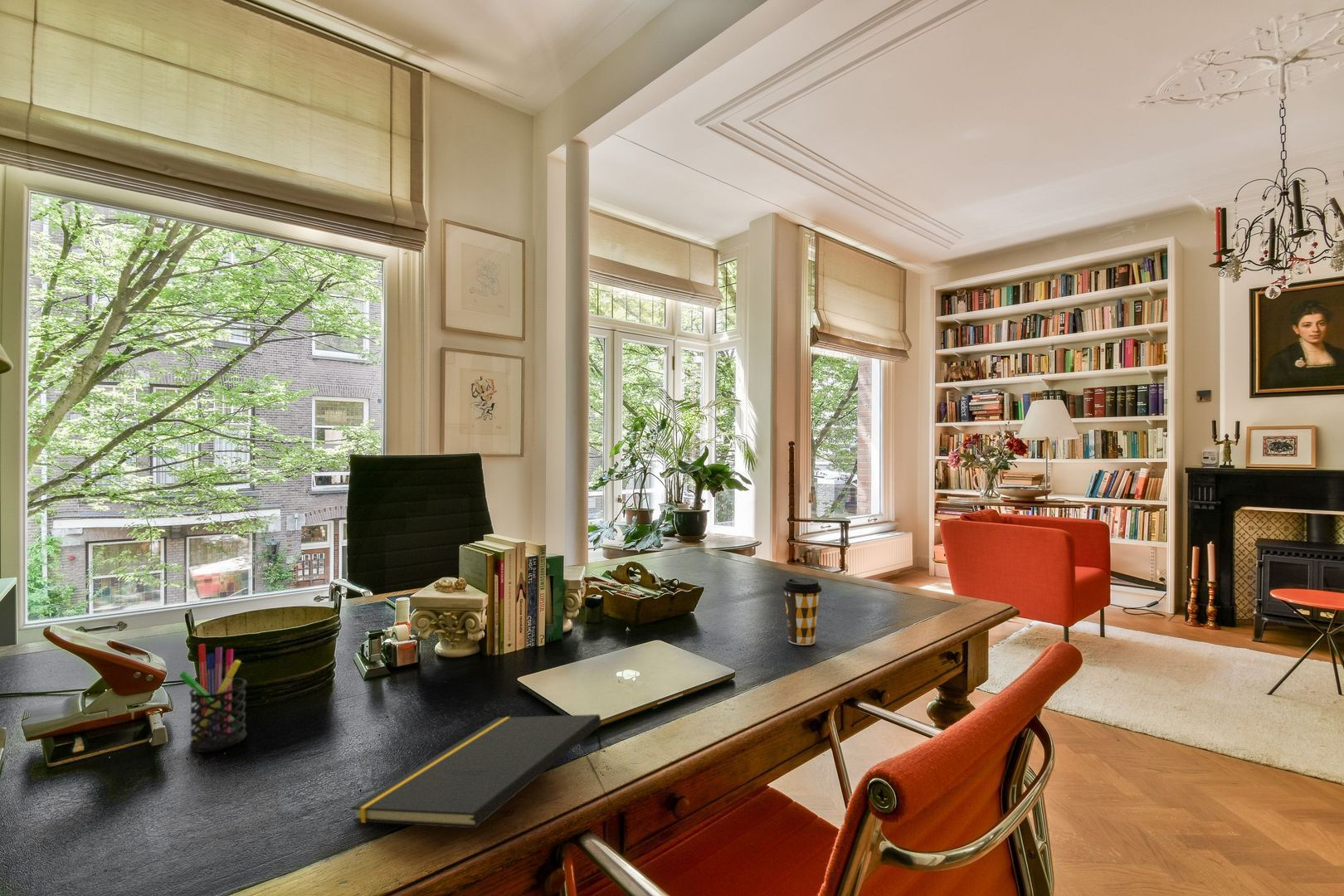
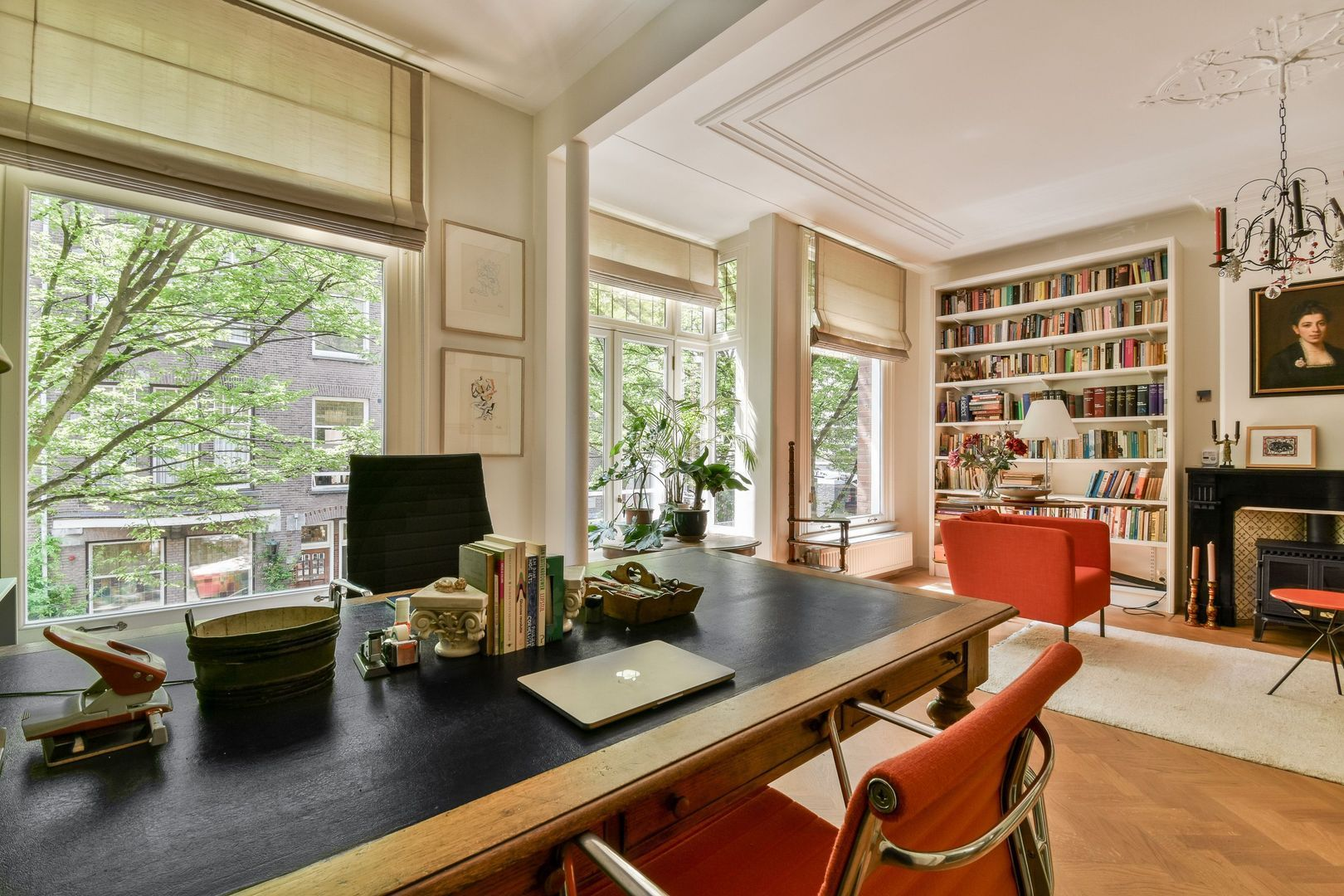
- notepad (489, 762)
- coffee cup (801, 611)
- pen holder (211, 695)
